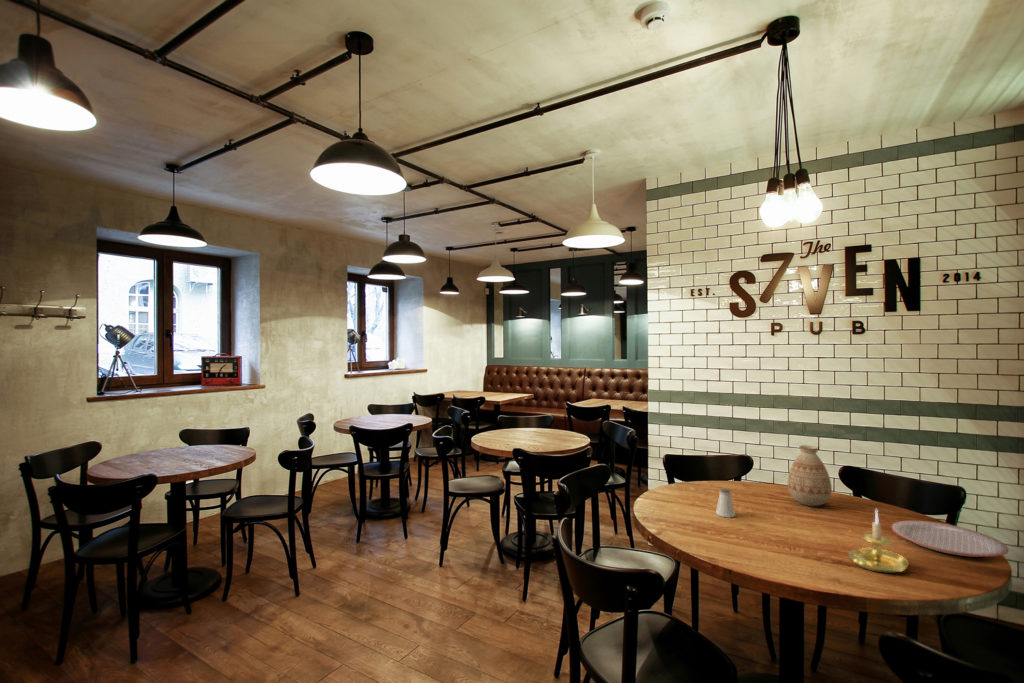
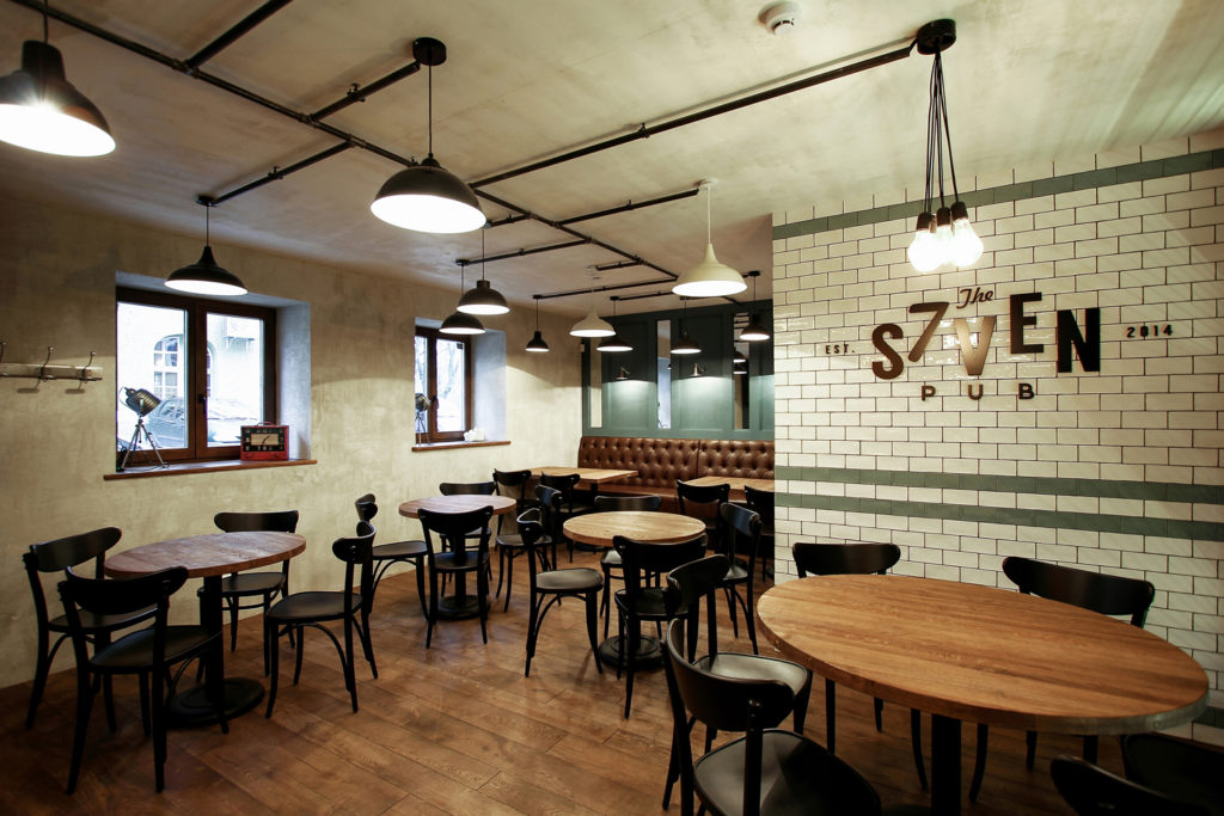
- plate (946, 539)
- saltshaker (725, 502)
- vase (809, 475)
- candle holder (873, 536)
